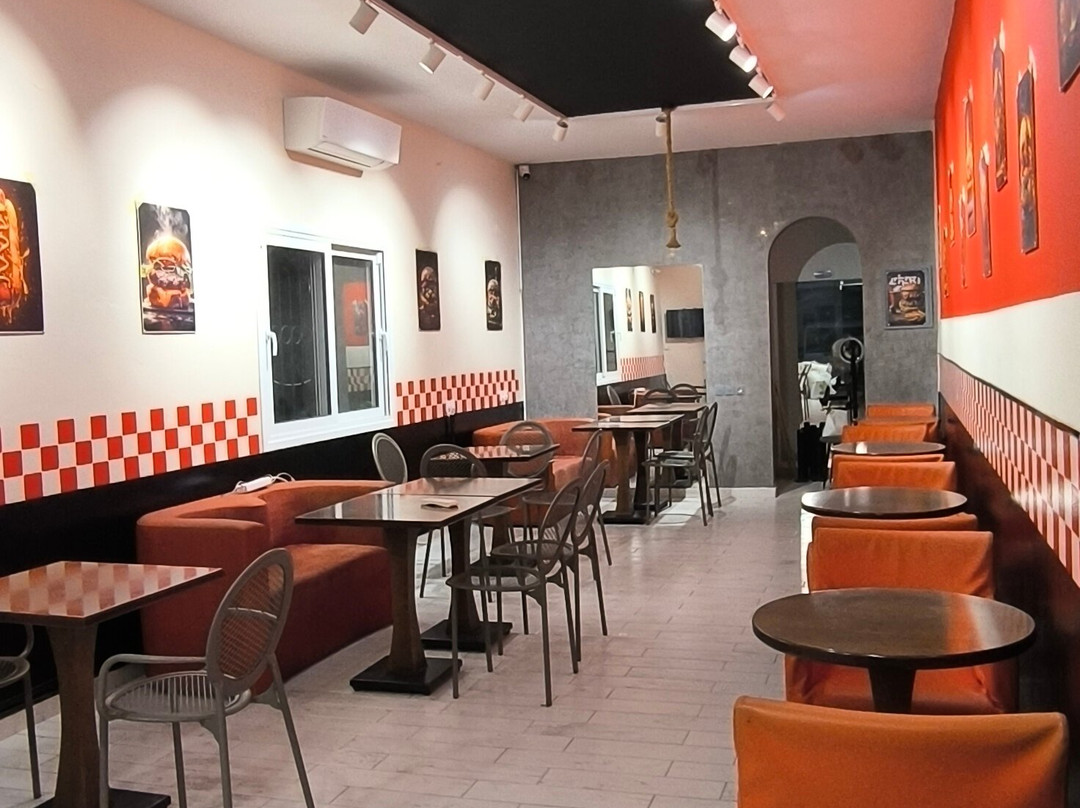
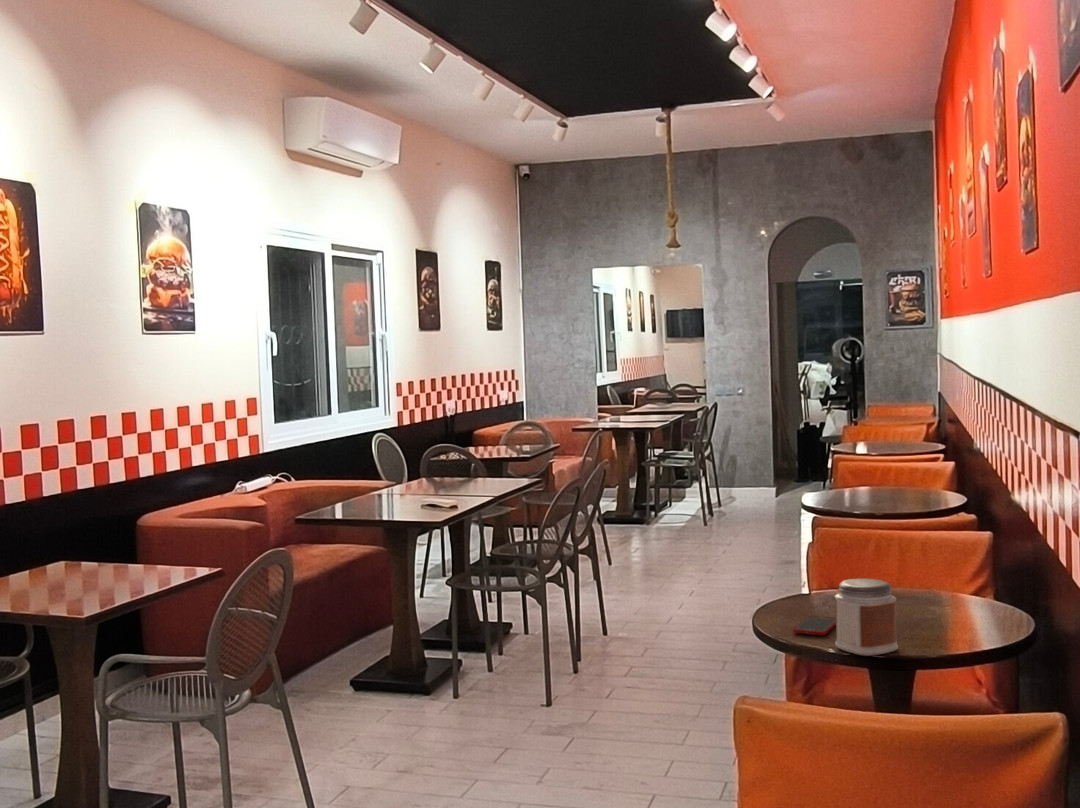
+ cell phone (816, 625)
+ jar (865, 615)
